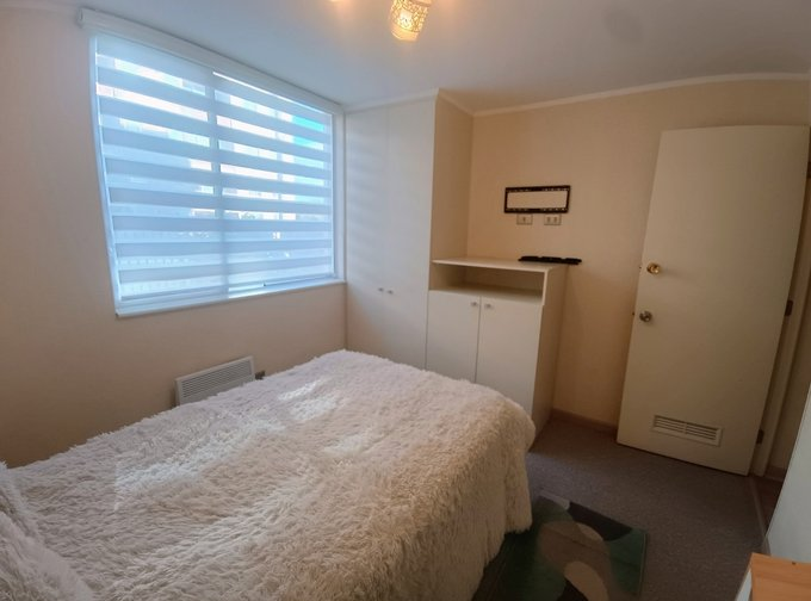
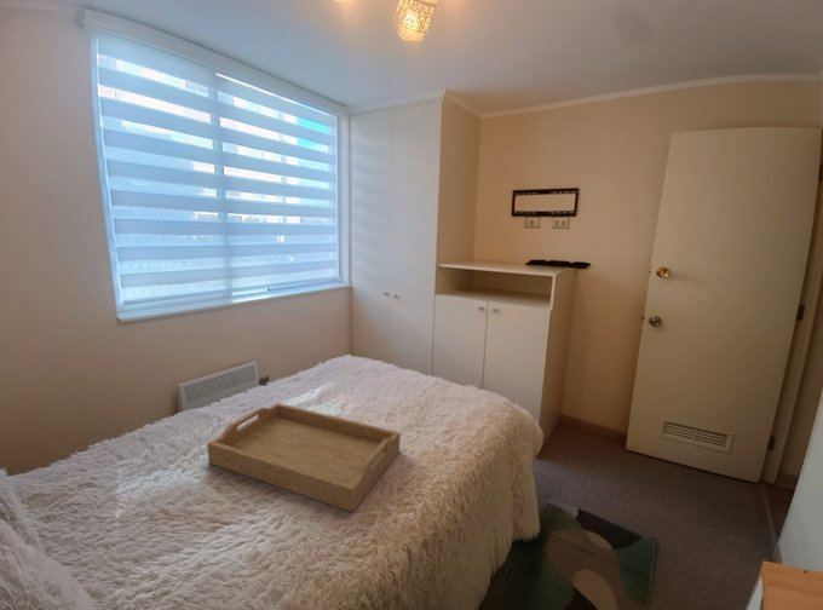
+ serving tray (307, 444)
